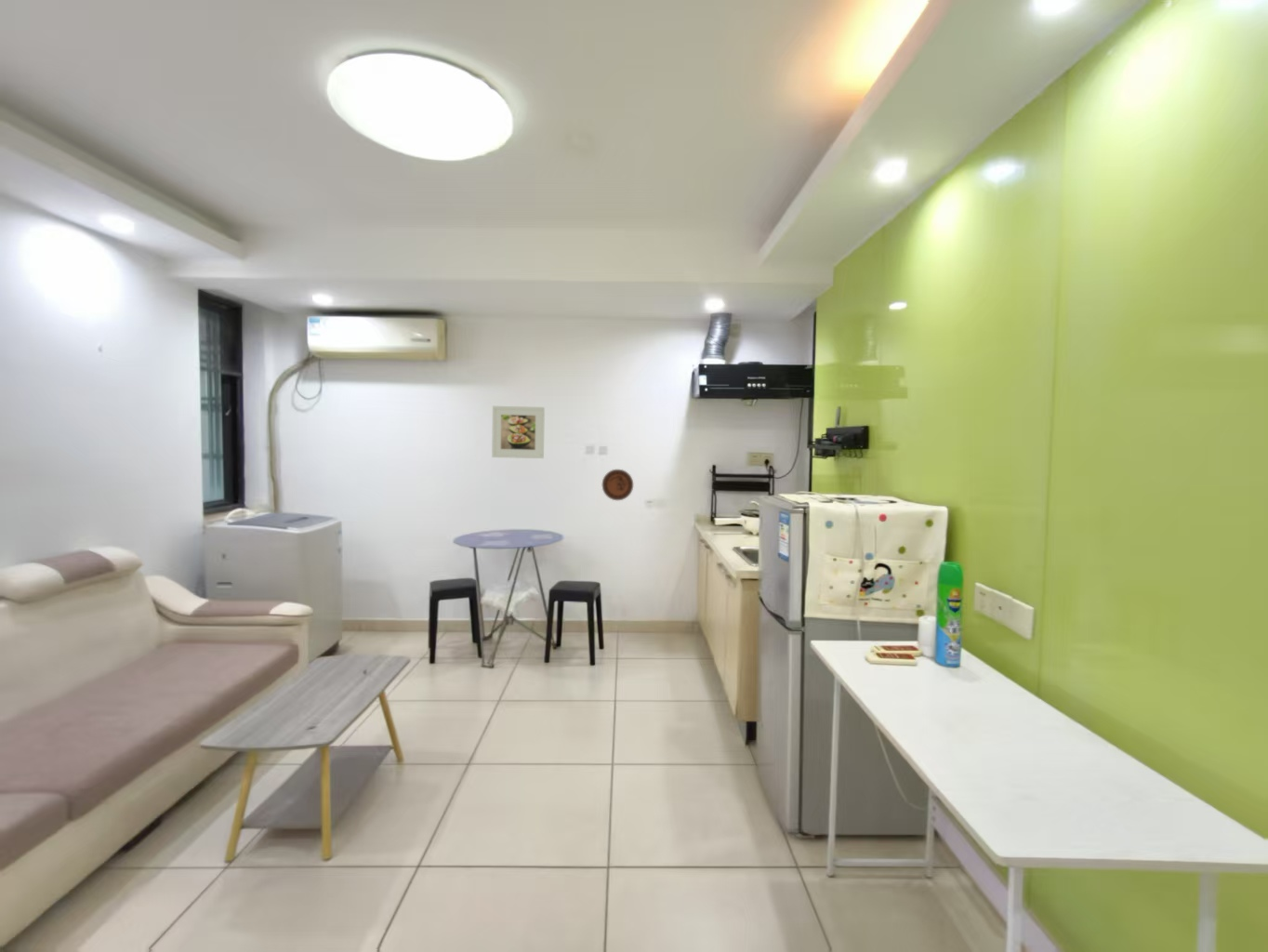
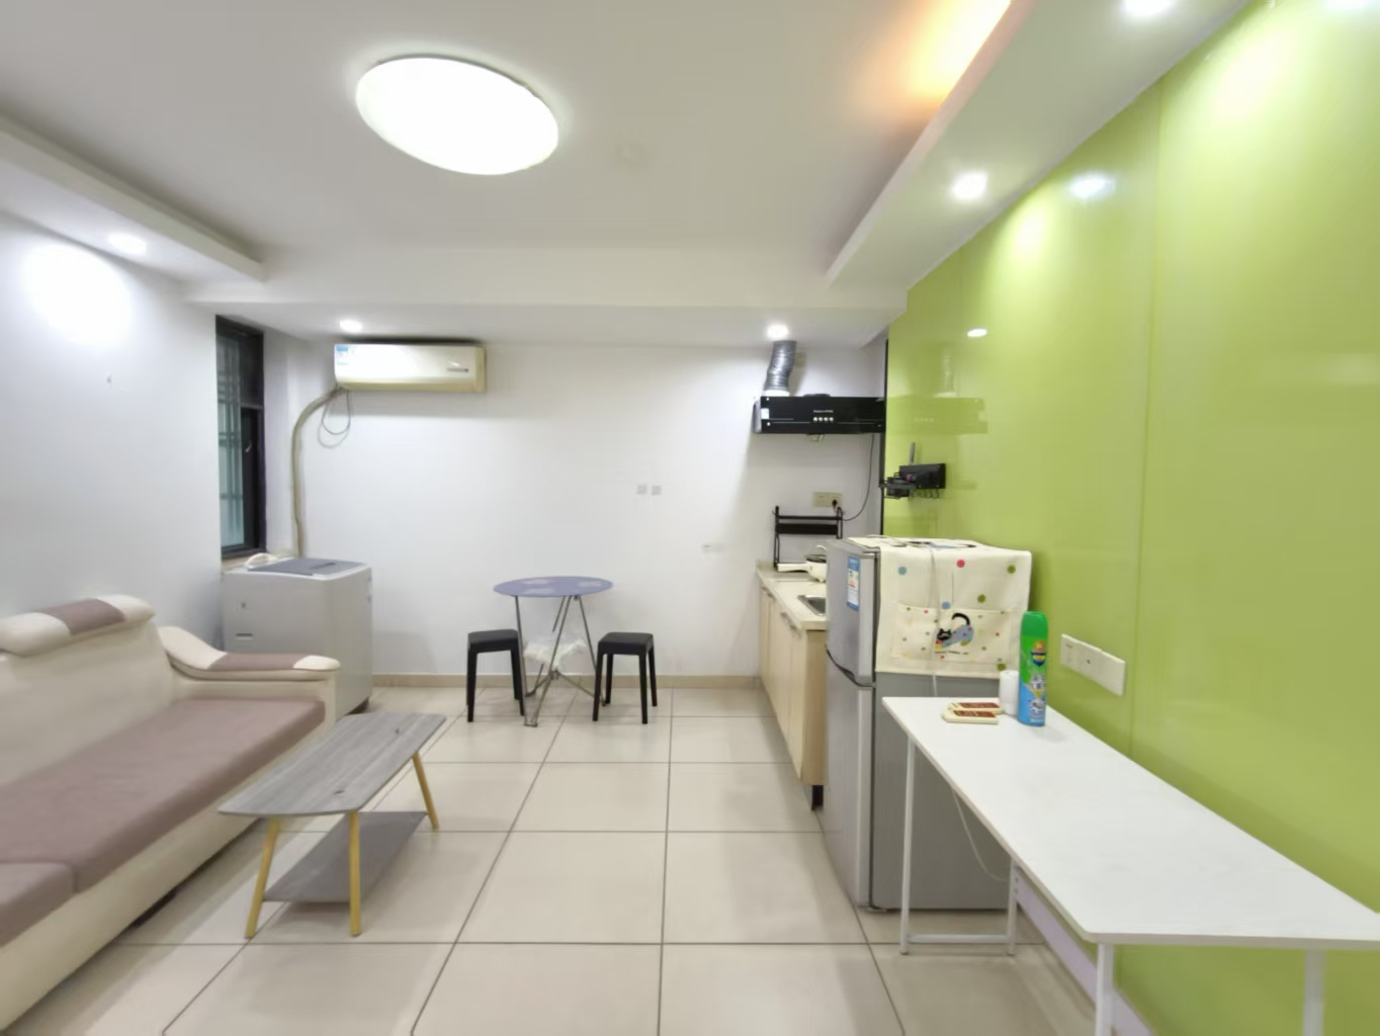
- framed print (518, 432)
- decorative plate (617, 484)
